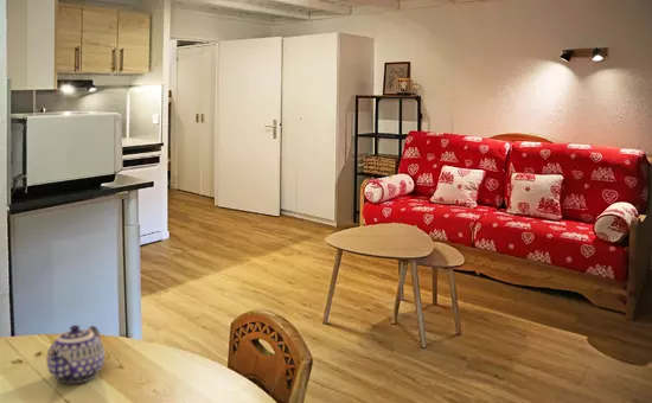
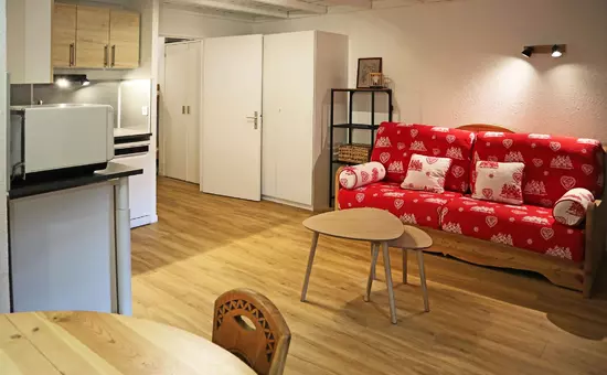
- teapot (76, 351)
